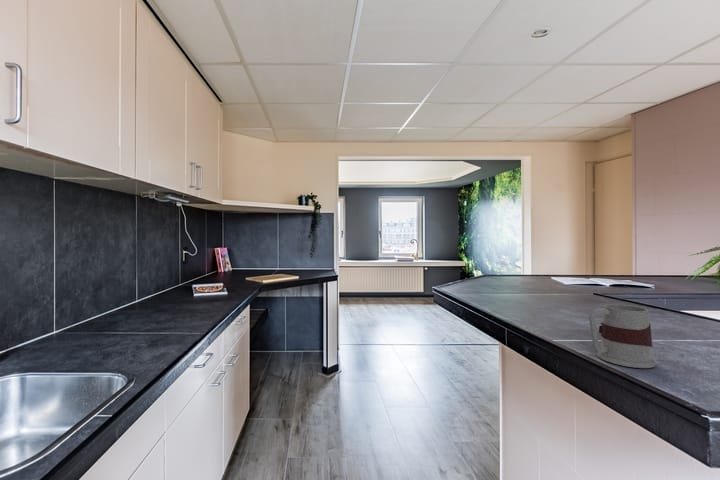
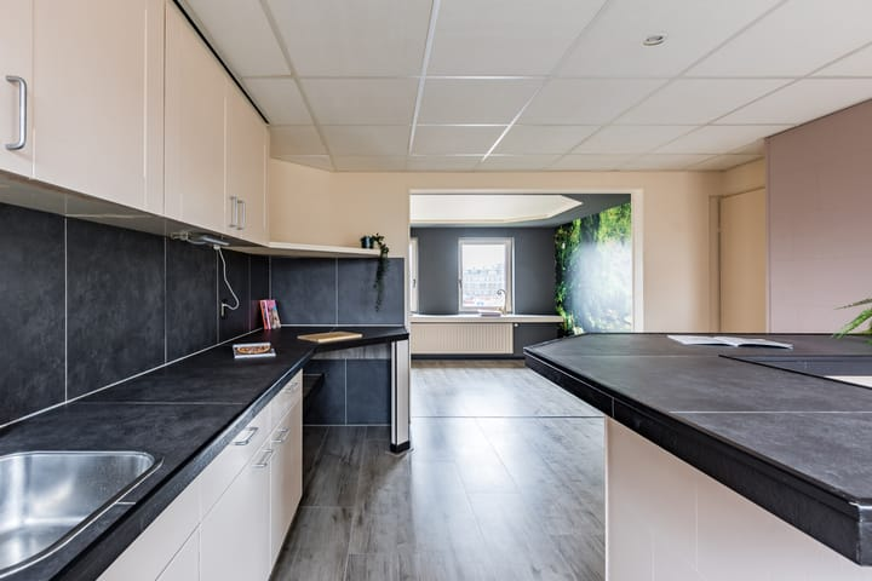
- mug (618, 333)
